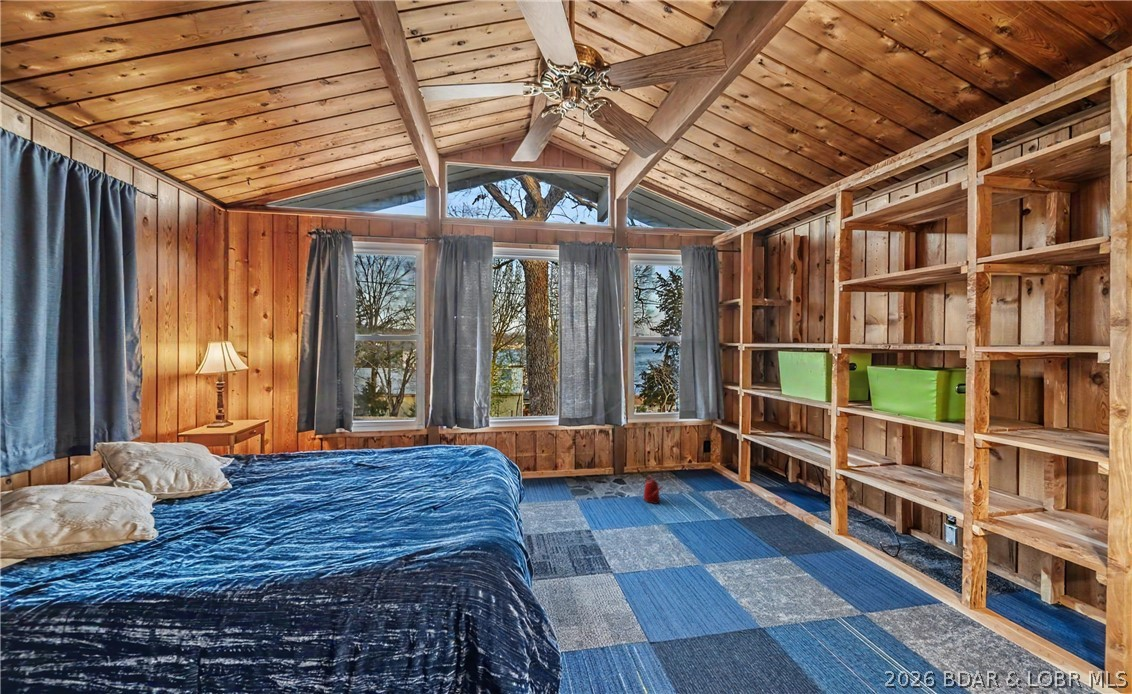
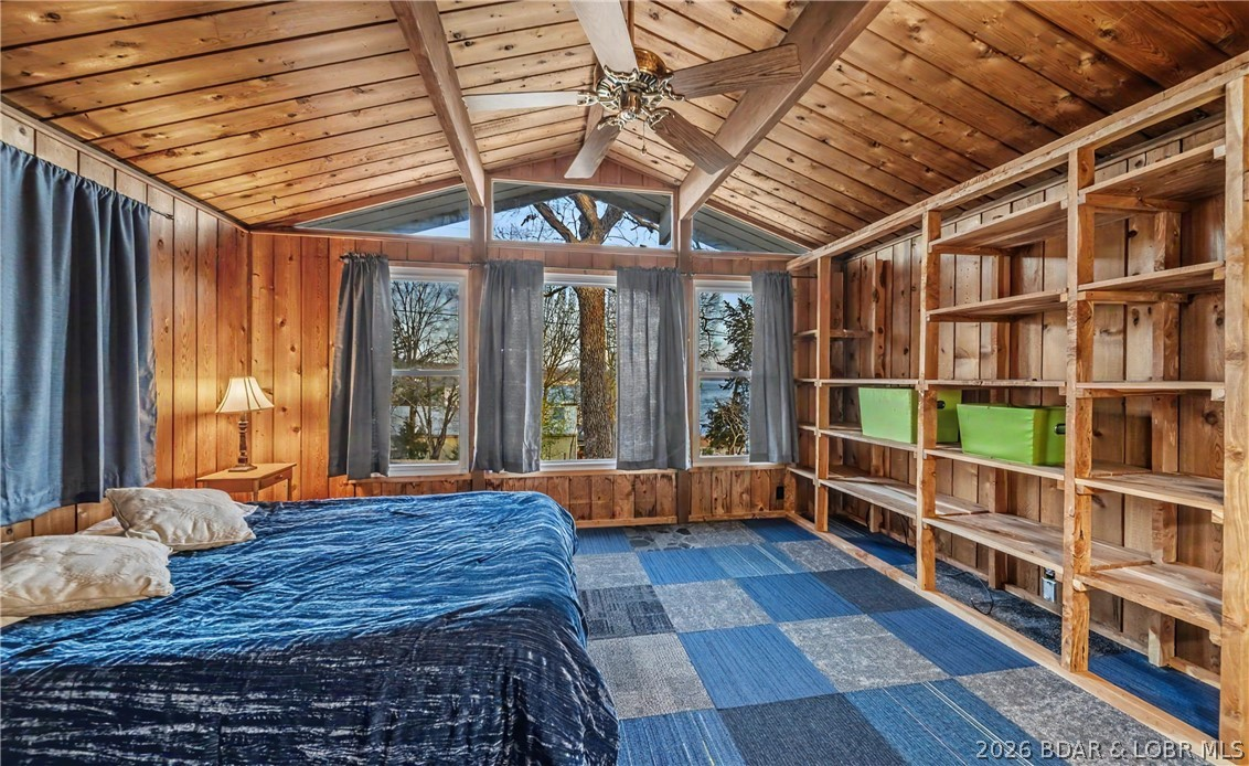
- watering can (654, 489)
